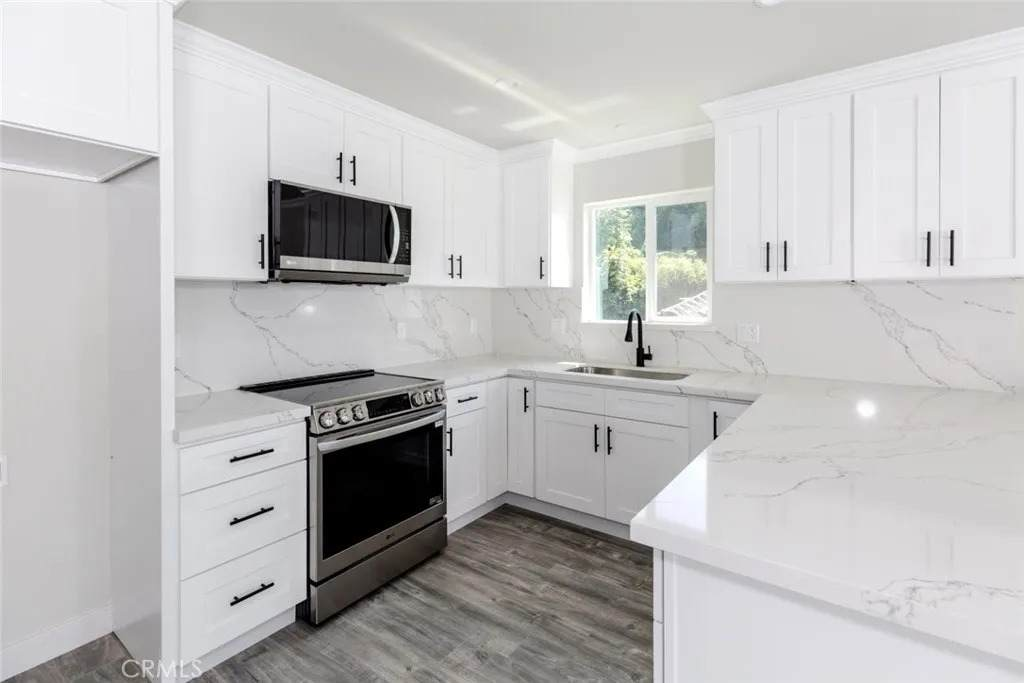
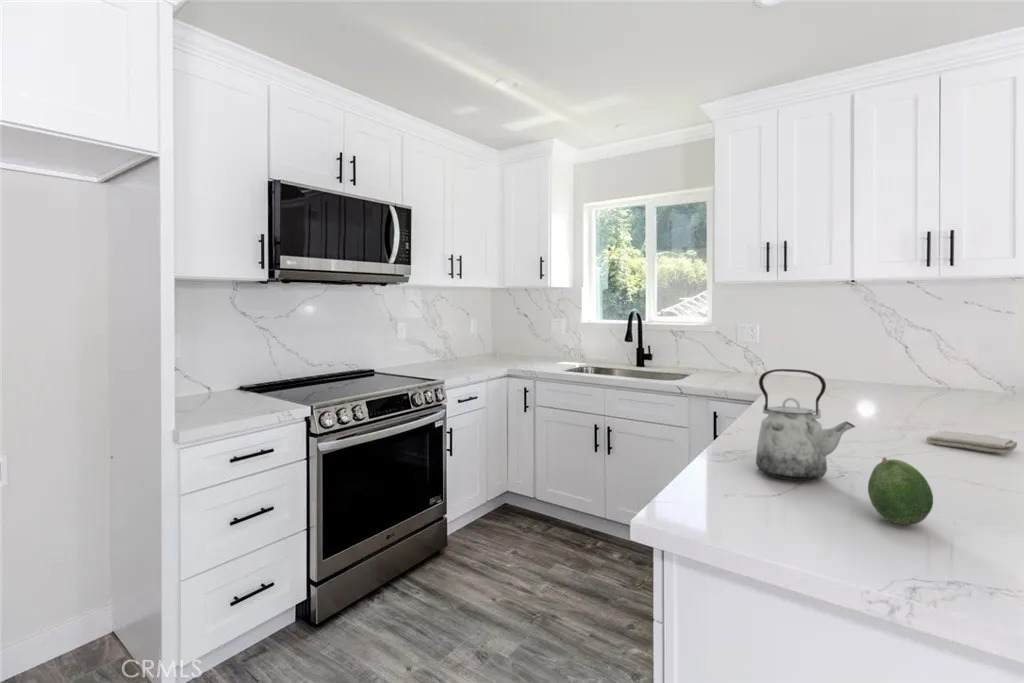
+ fruit (899, 491)
+ washcloth (970, 440)
+ kettle (803, 424)
